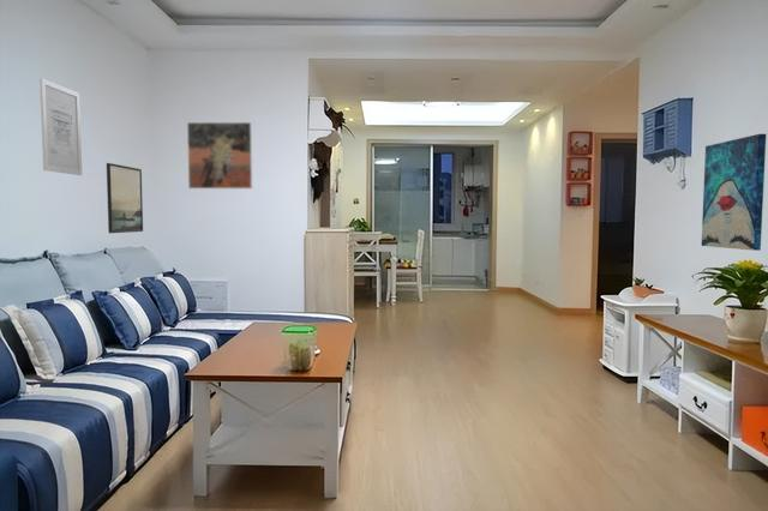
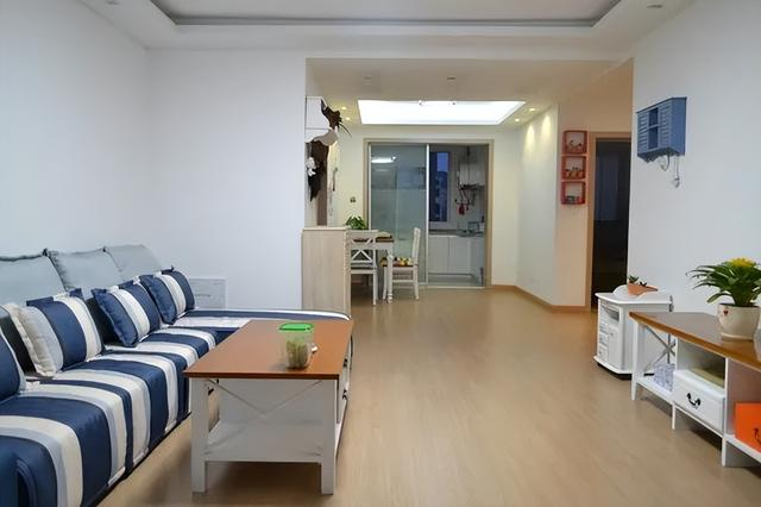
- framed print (220, 155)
- wall art (731, 194)
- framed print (125, 199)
- wall art (61, 130)
